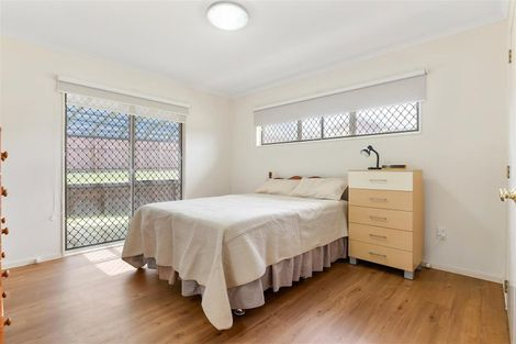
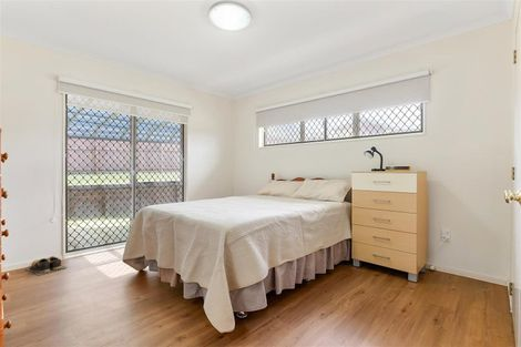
+ shoes (45, 263)
